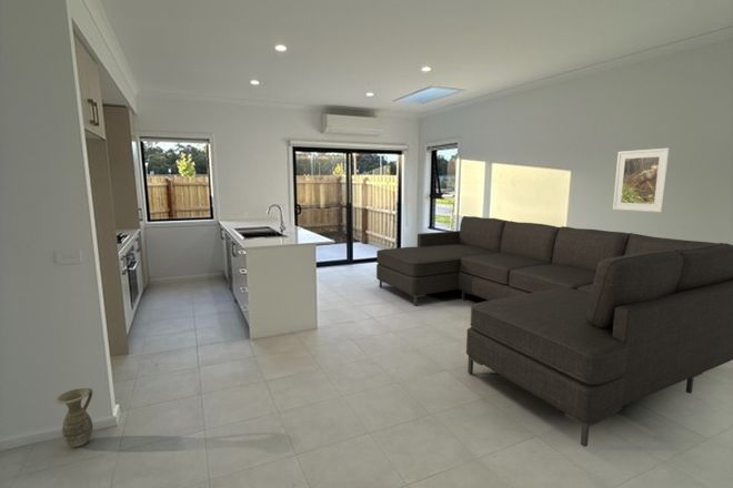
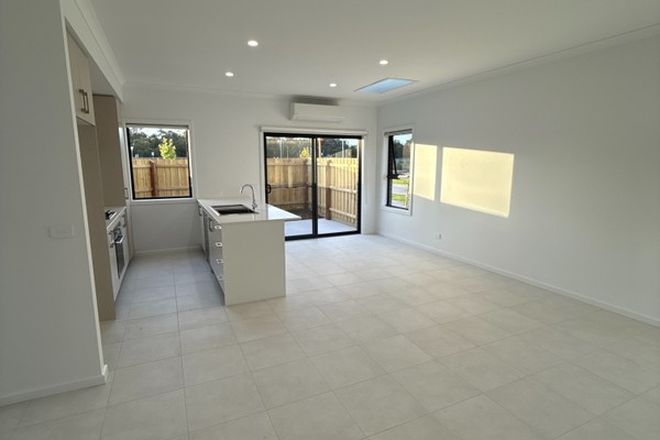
- sofa (498, 274)
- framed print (639, 180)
- ceramic jug (76, 418)
